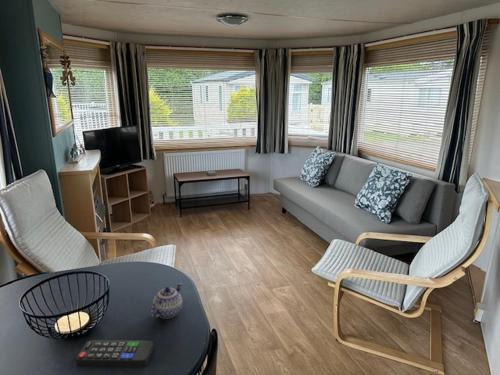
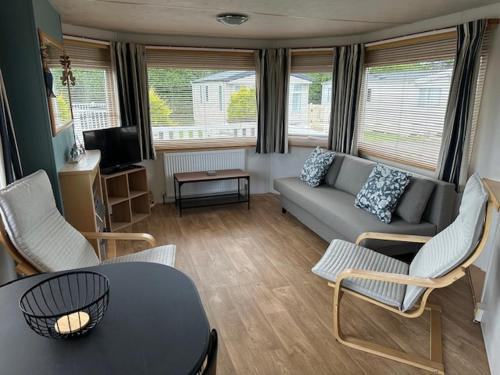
- remote control (115, 352)
- teapot (167, 300)
